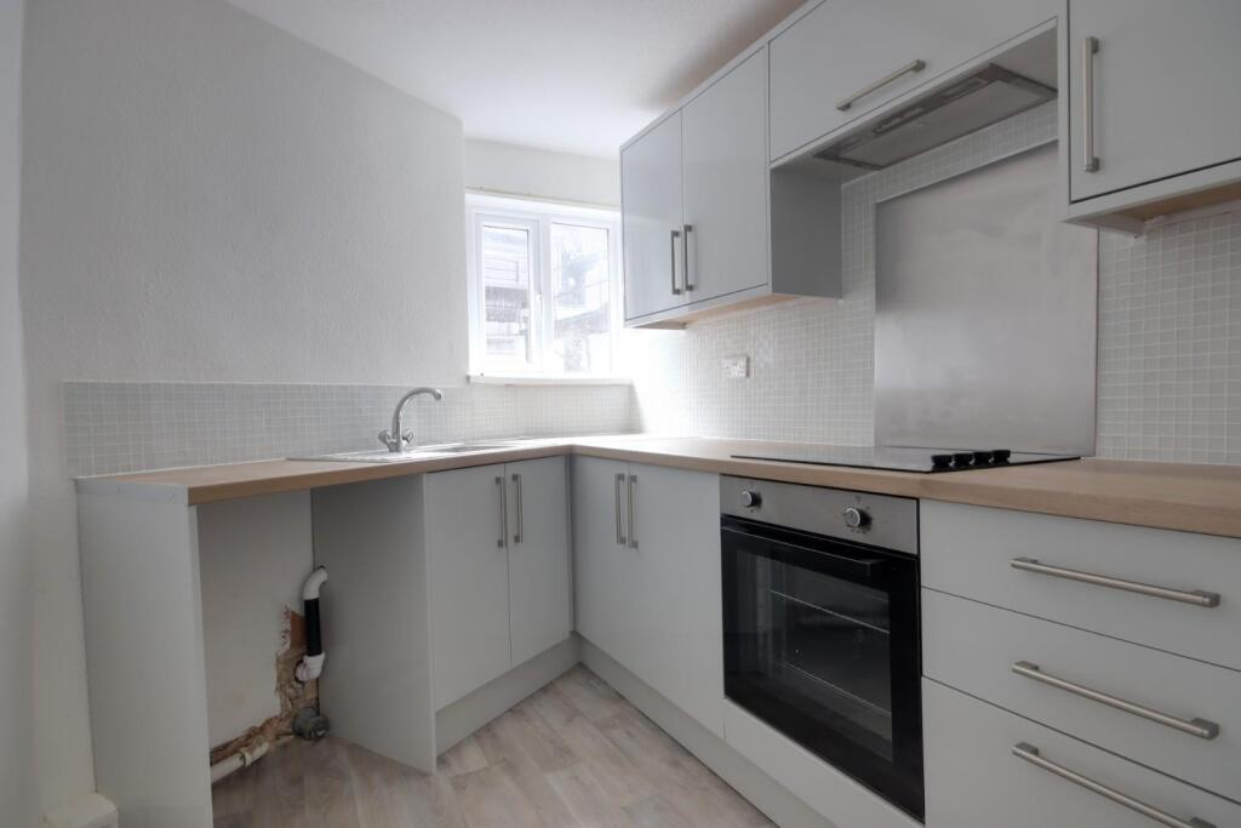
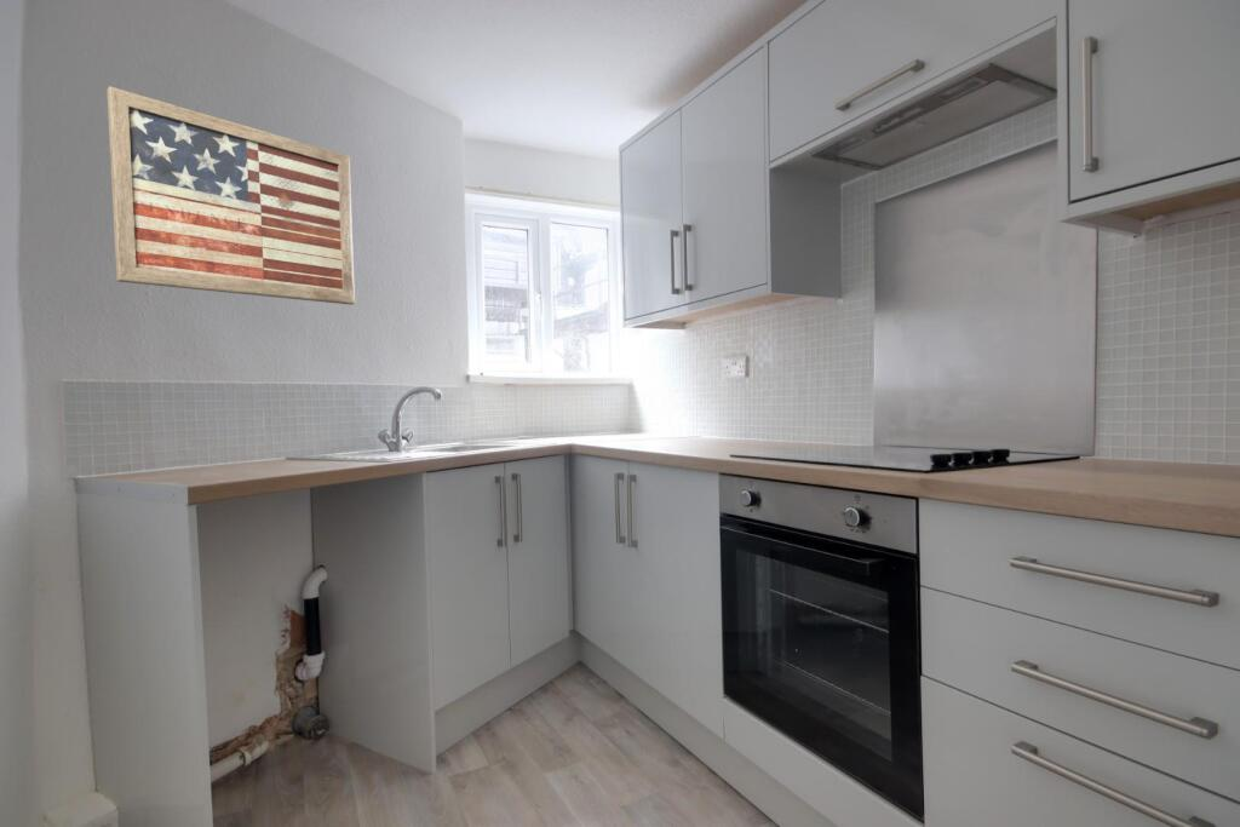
+ wall art (247, 211)
